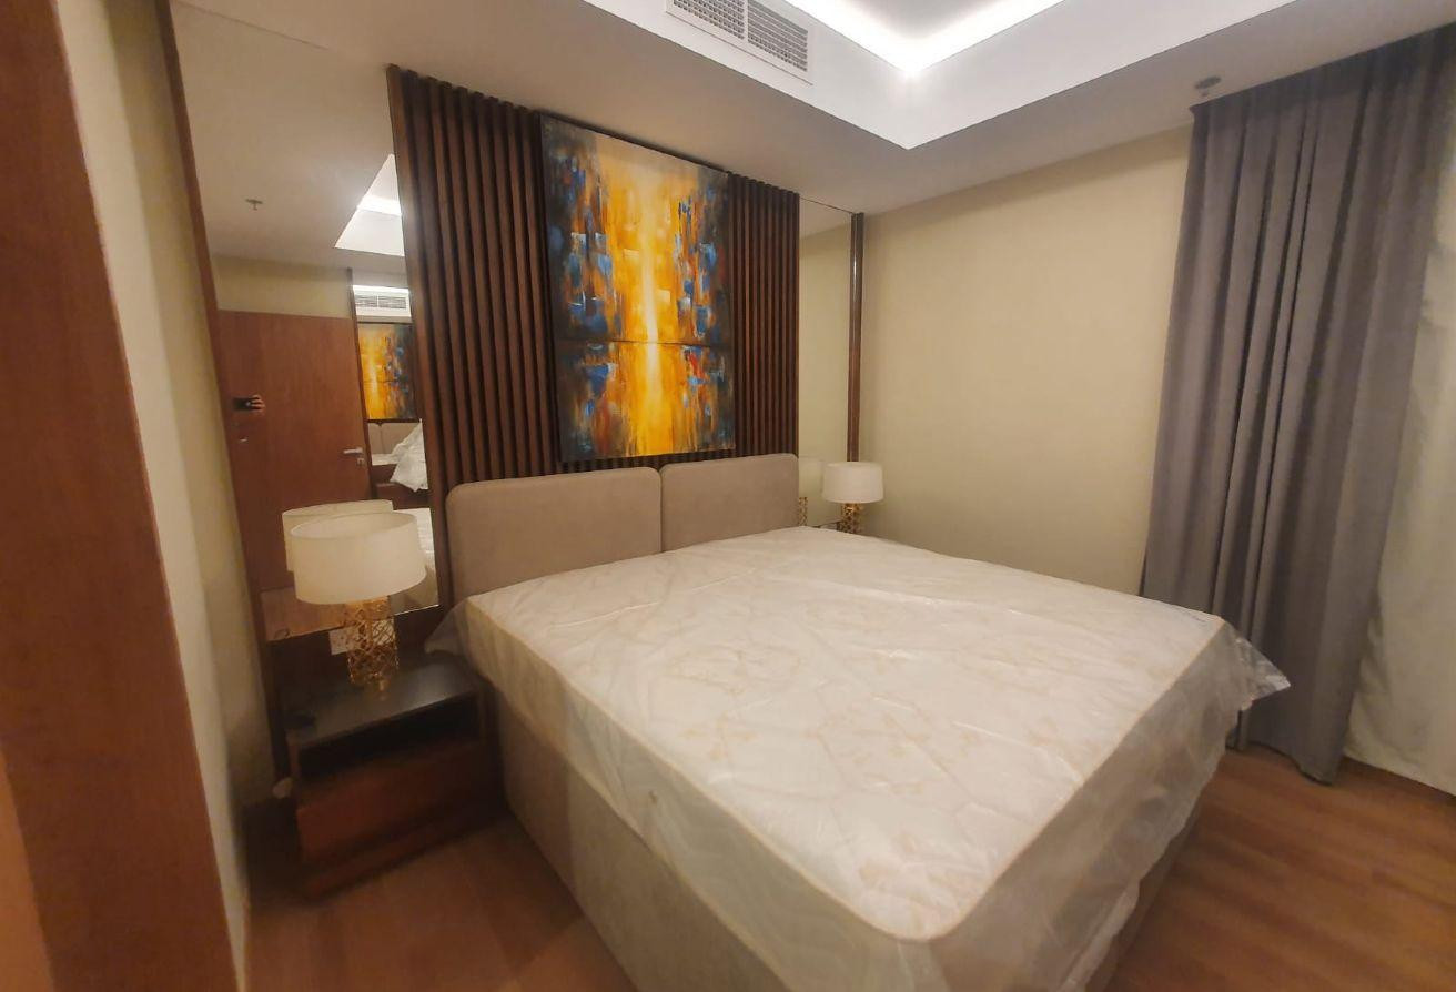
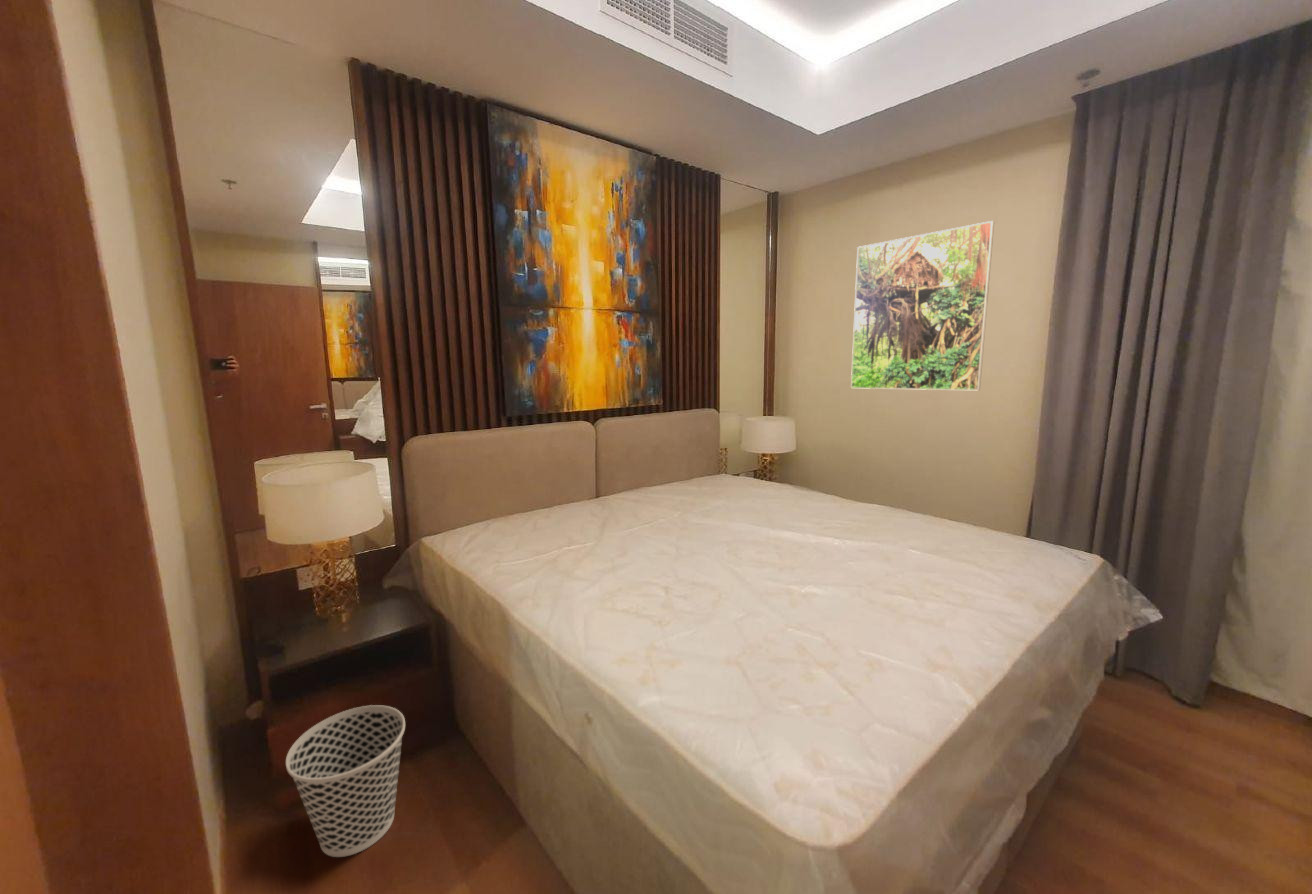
+ wastebasket (353, 783)
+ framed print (914, 314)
